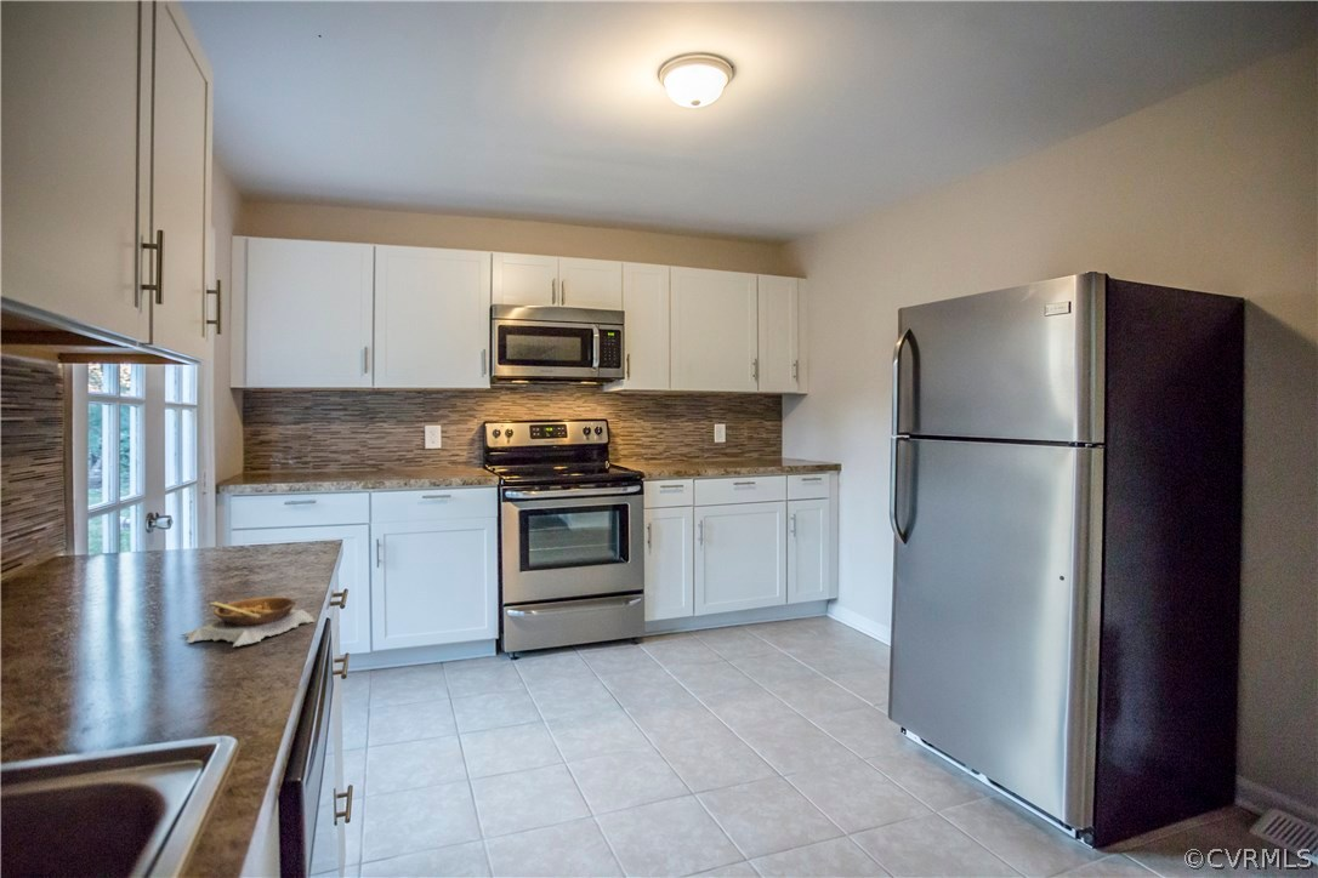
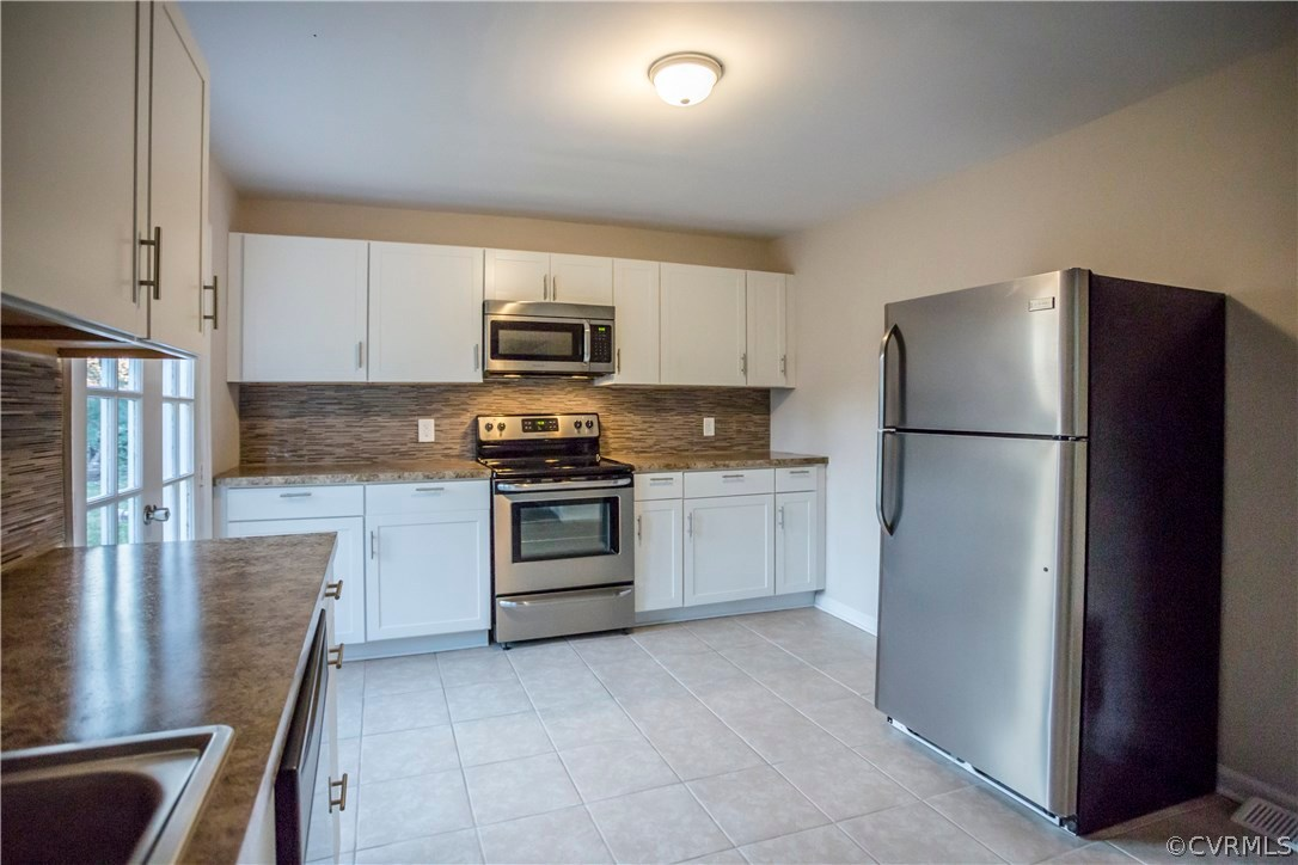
- soup bowl (250, 615)
